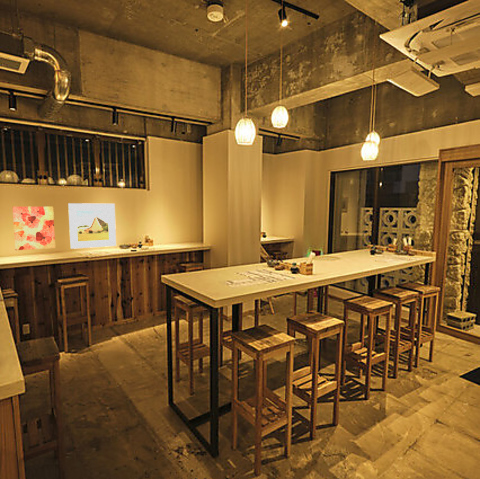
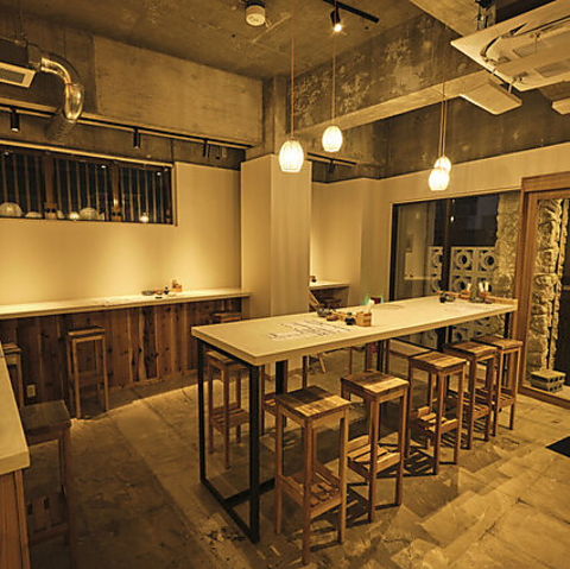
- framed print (93, 225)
- wall art (34, 227)
